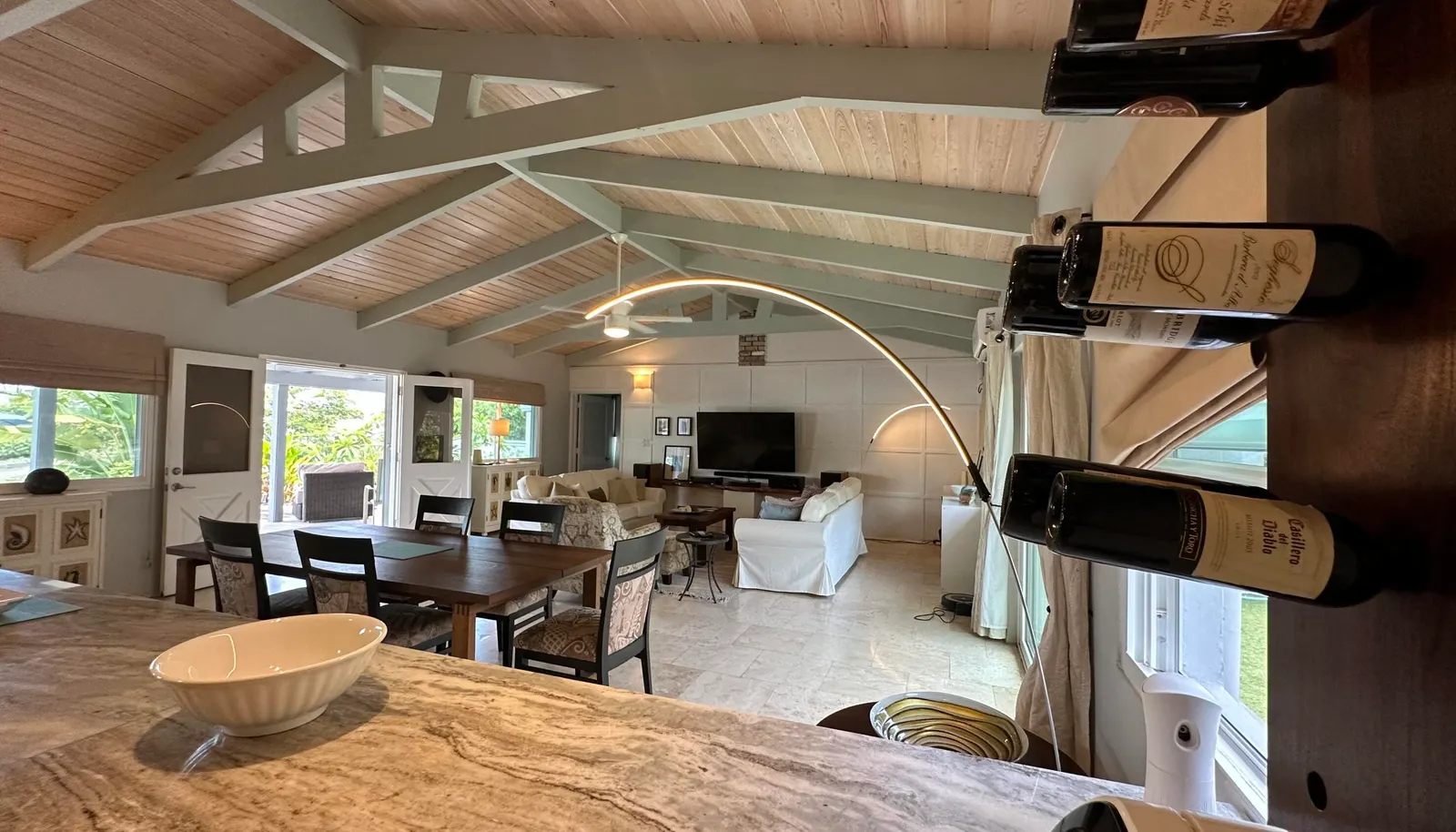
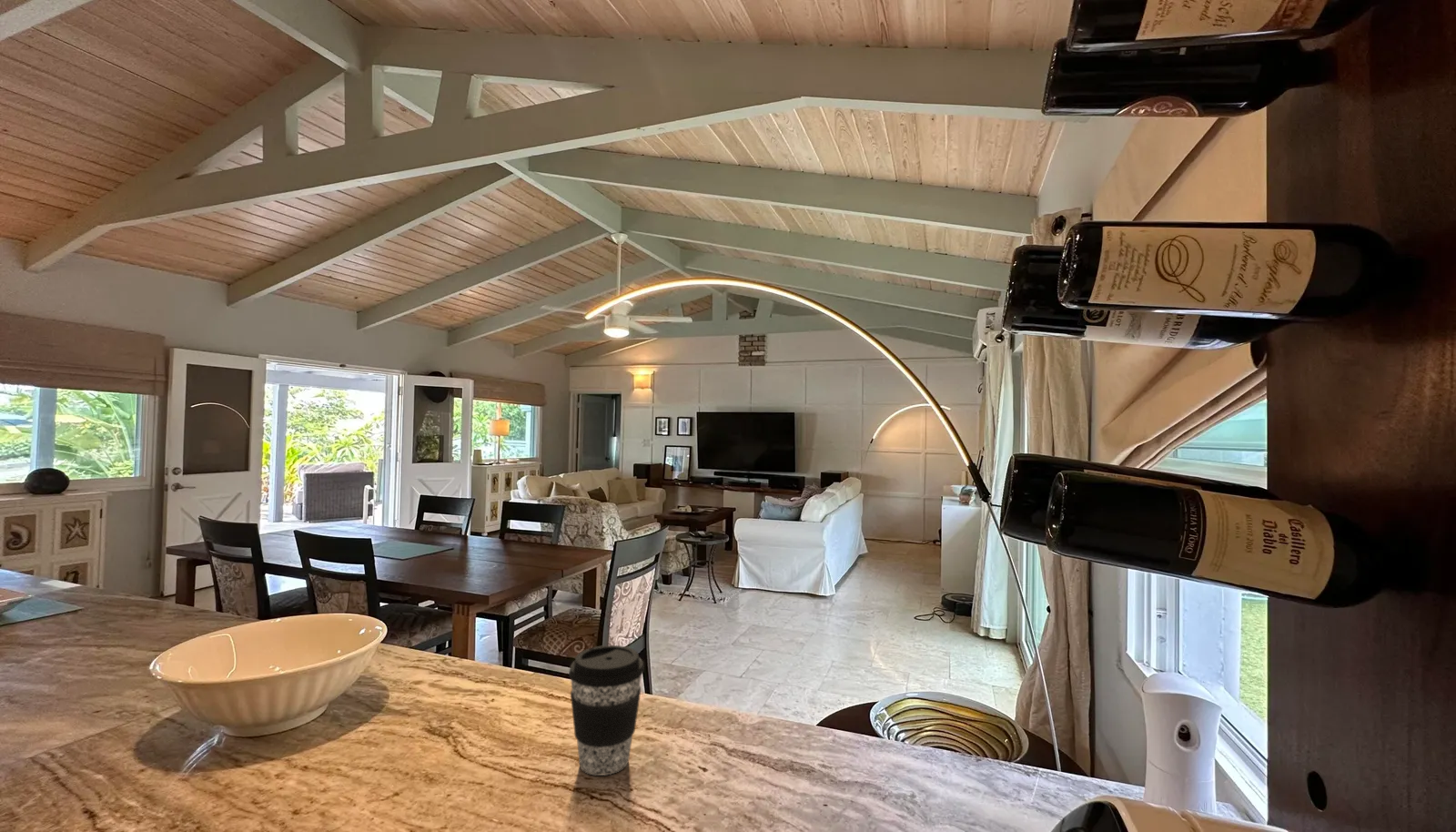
+ coffee cup (605, 708)
